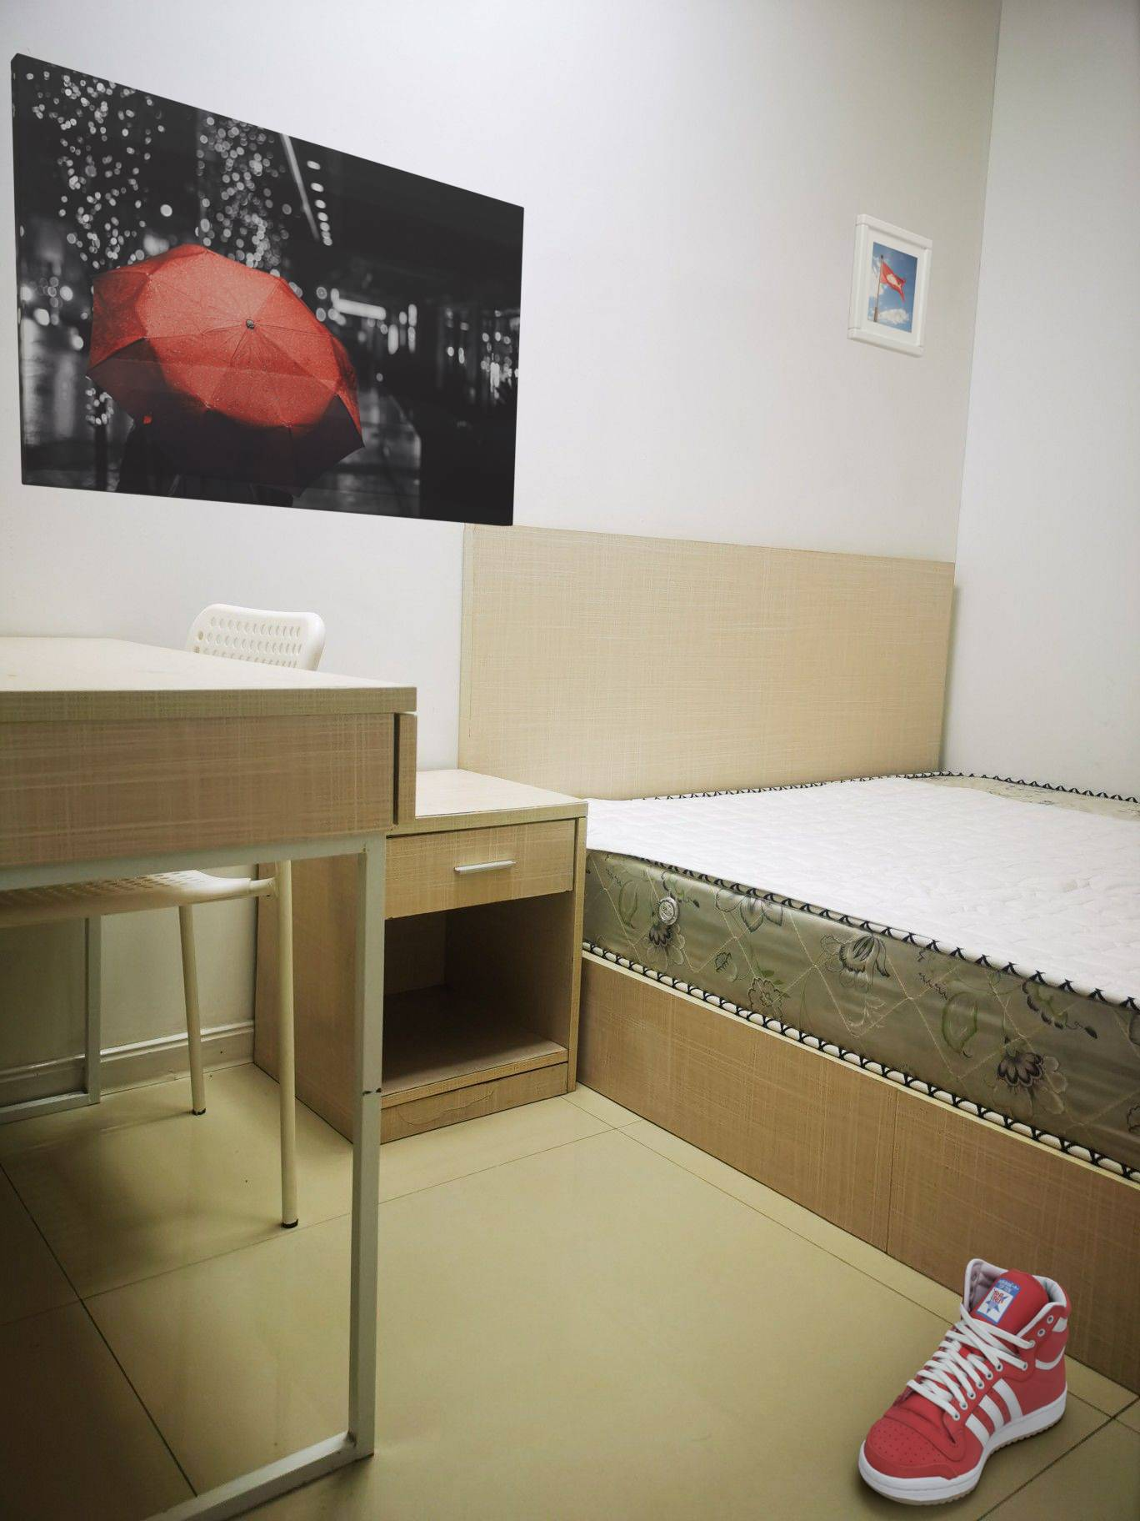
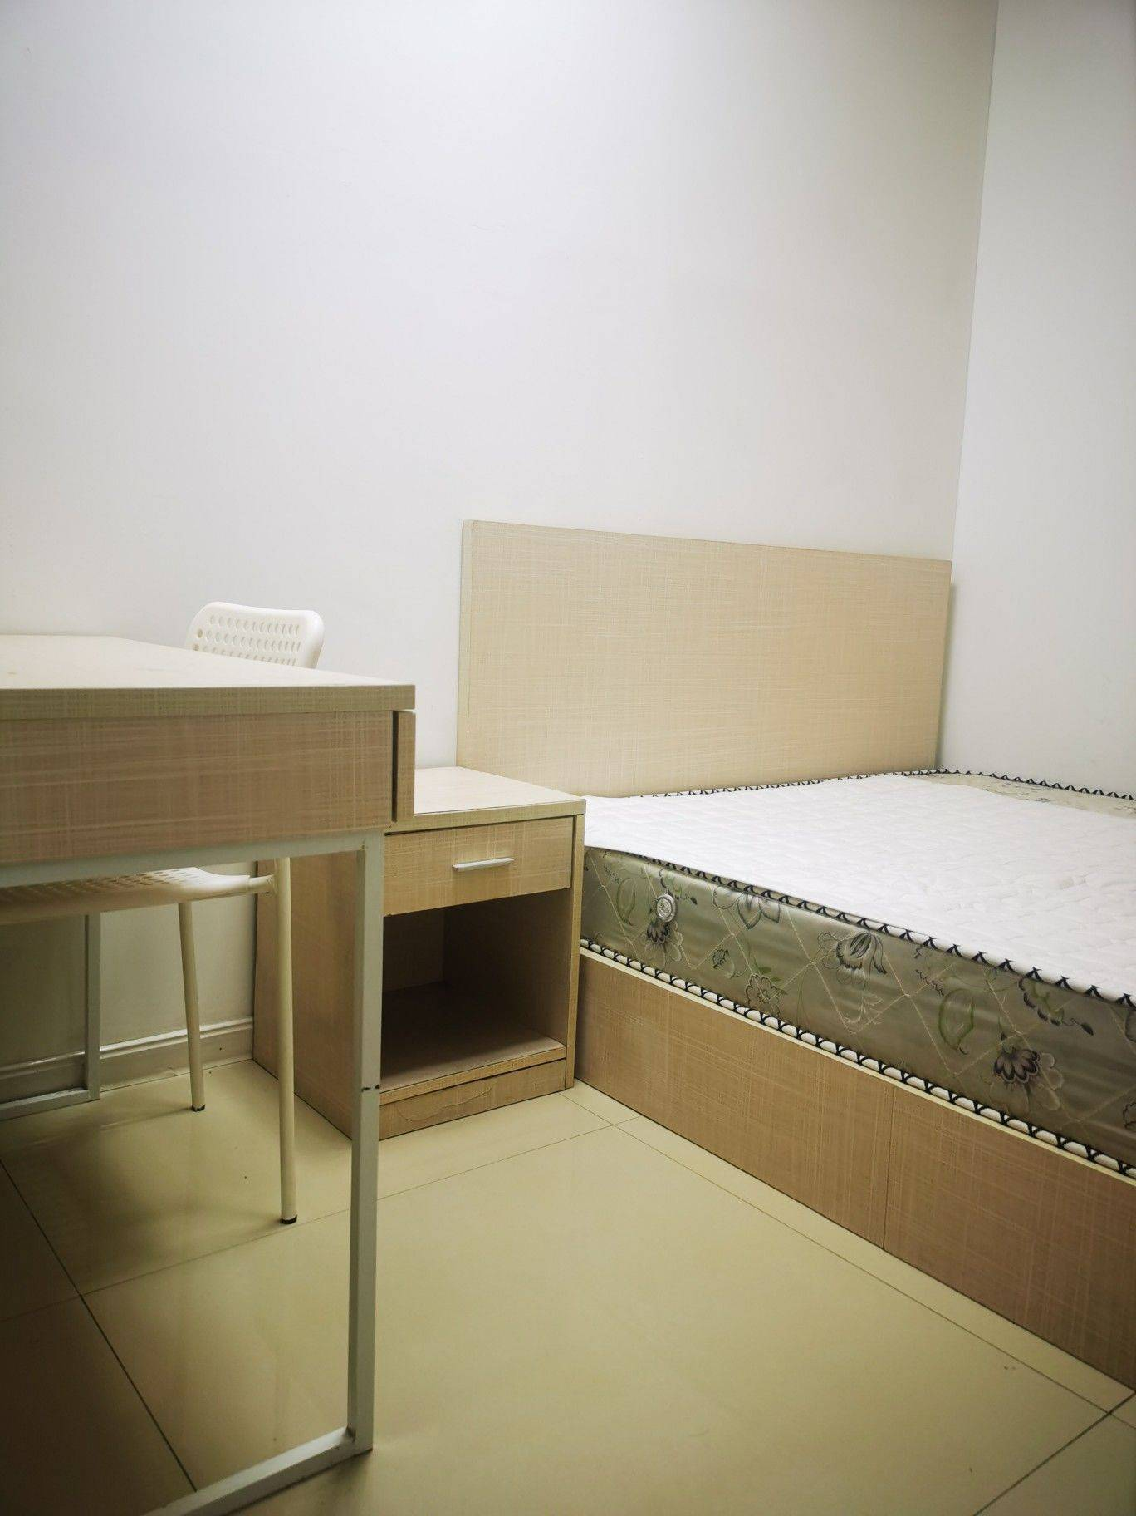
- sneaker (969, 1368)
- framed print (891, 289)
- wall art (301, 329)
